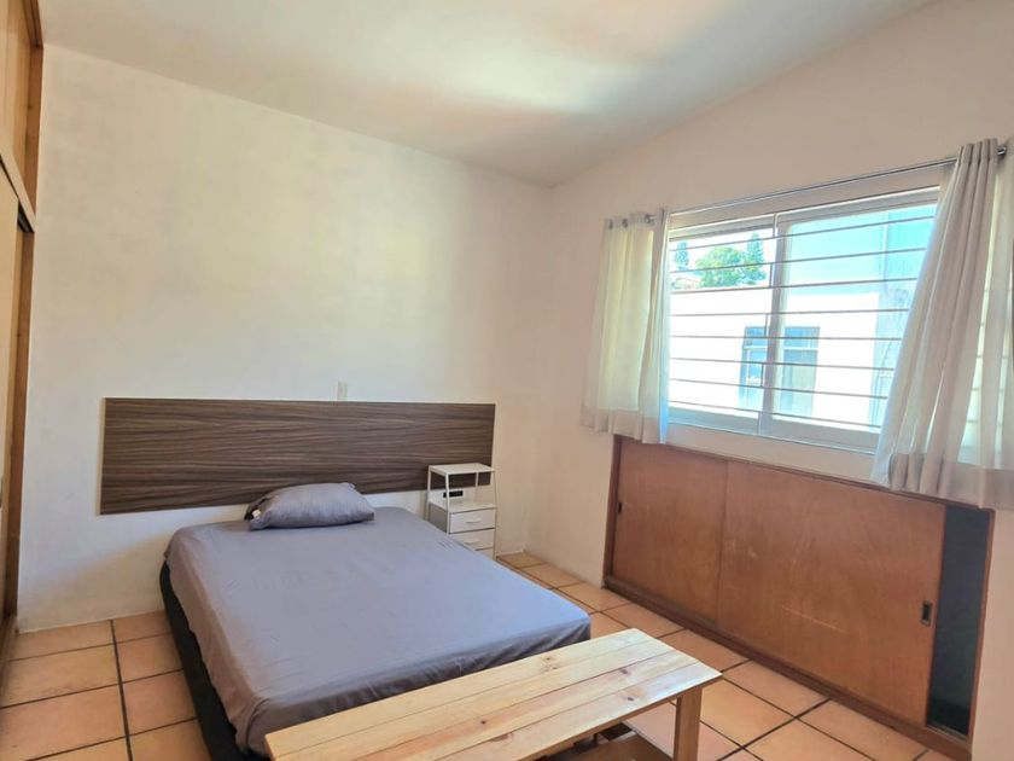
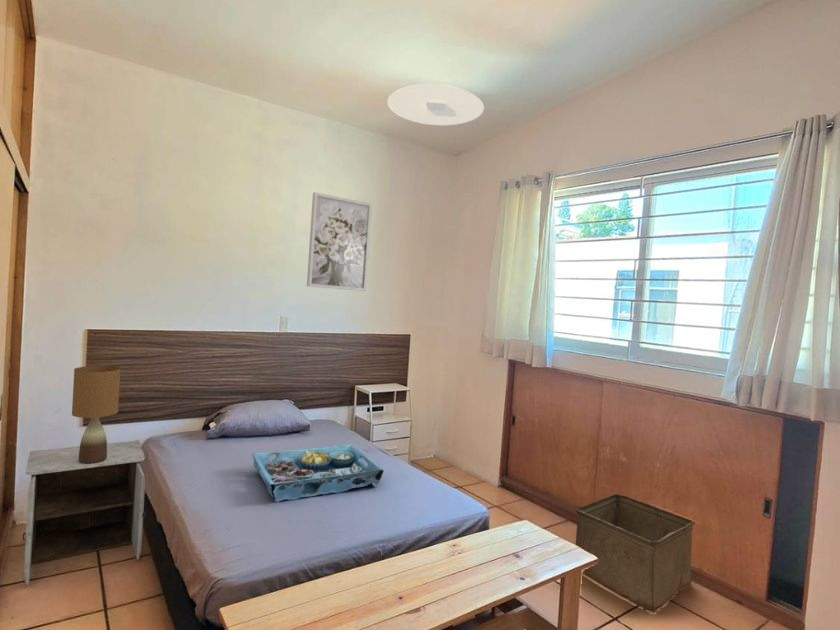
+ table lamp (95, 414)
+ ceiling light (435, 101)
+ storage bin (633, 546)
+ serving tray (316, 468)
+ wall art (340, 243)
+ nightstand (86, 504)
